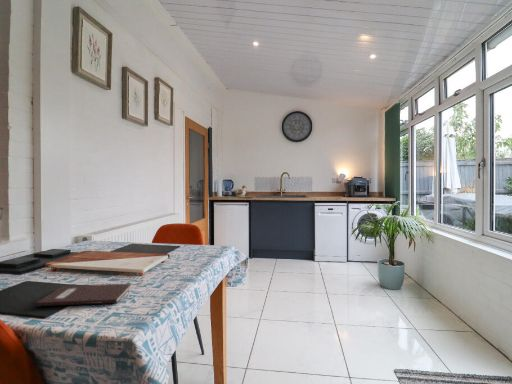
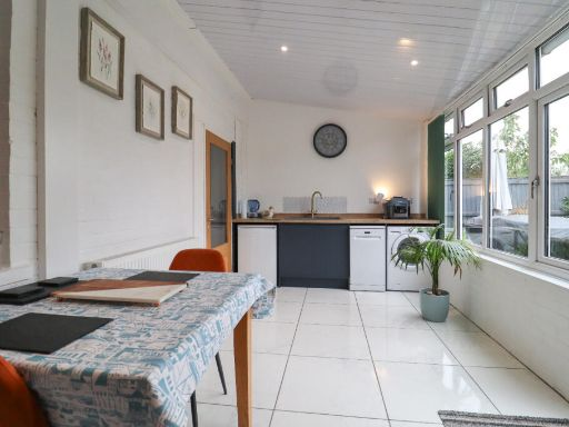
- notebook (88, 293)
